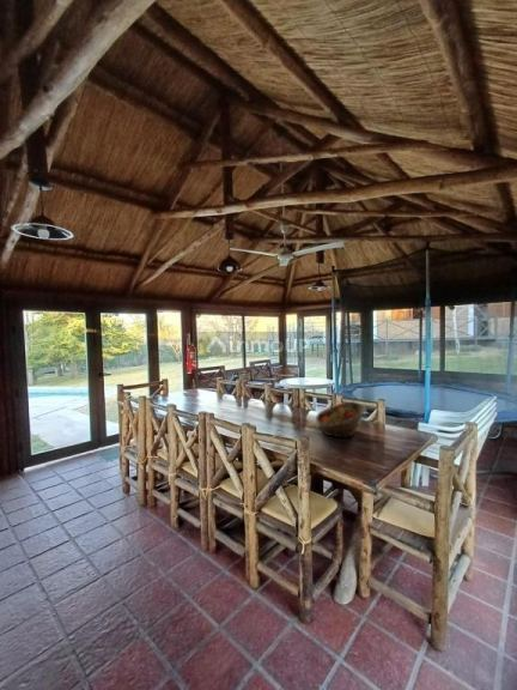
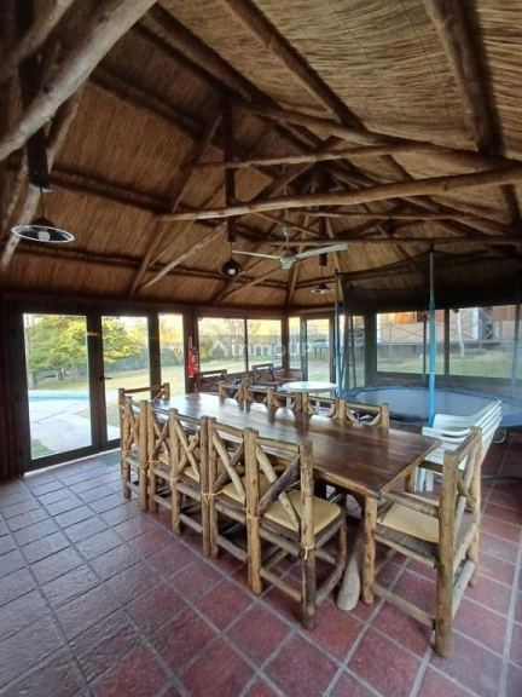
- fruit basket (340, 417)
